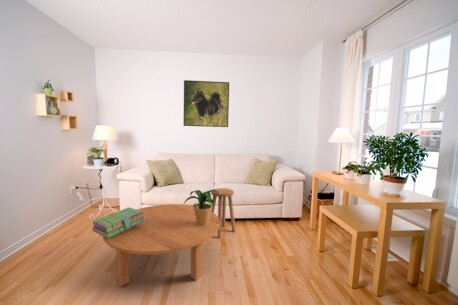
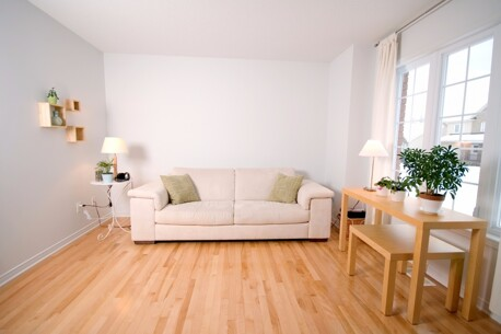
- stool (222, 211)
- stack of books (119, 223)
- coffee table (165, 240)
- potted plant (203, 206)
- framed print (206, 104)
